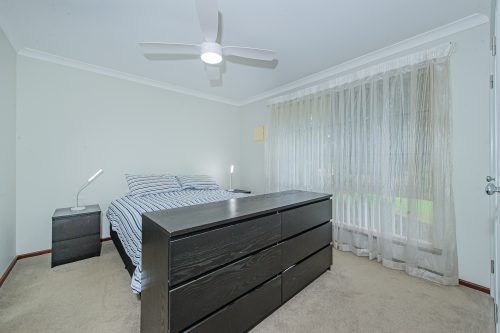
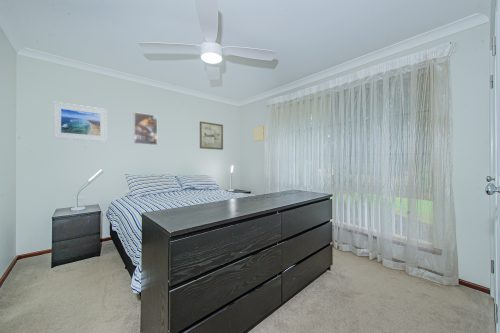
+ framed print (81, 122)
+ wall art (211, 136)
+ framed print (145, 129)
